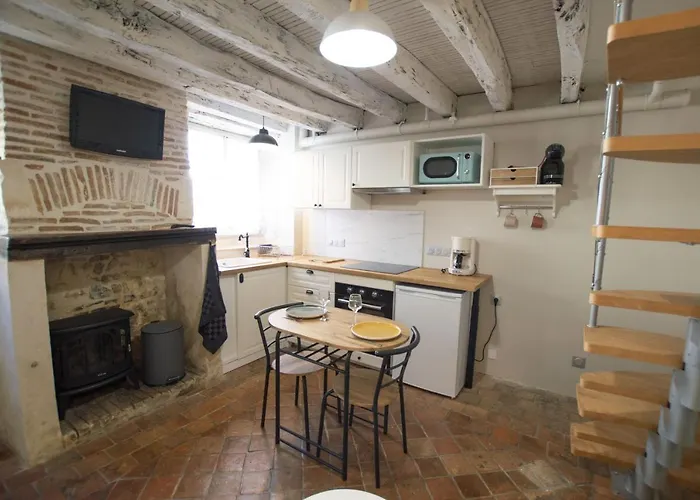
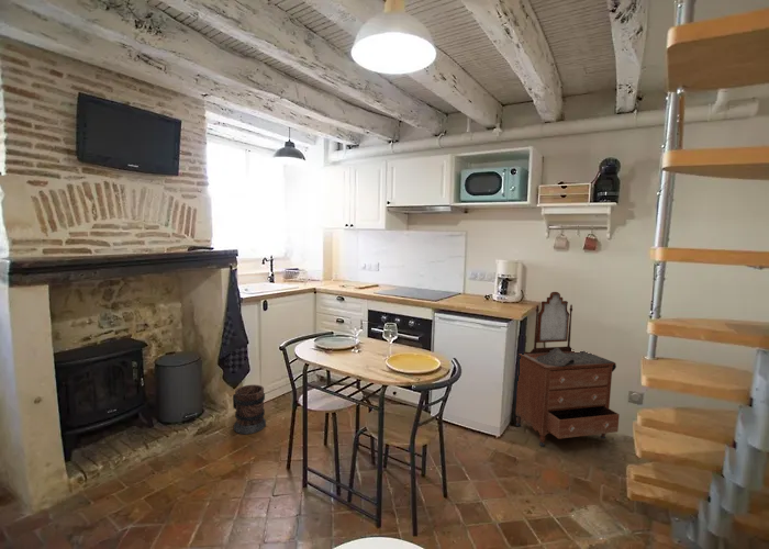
+ wooden barrel (247, 407)
+ dresser (572, 366)
